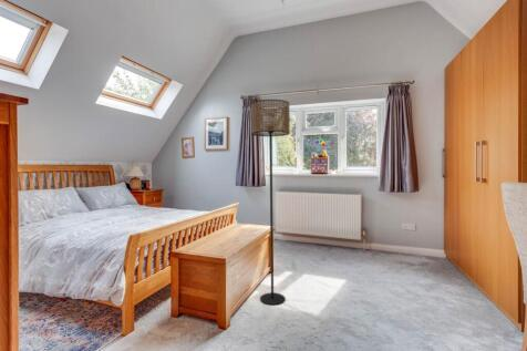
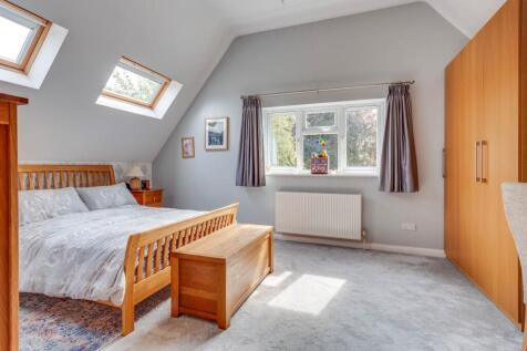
- floor lamp (271, 202)
